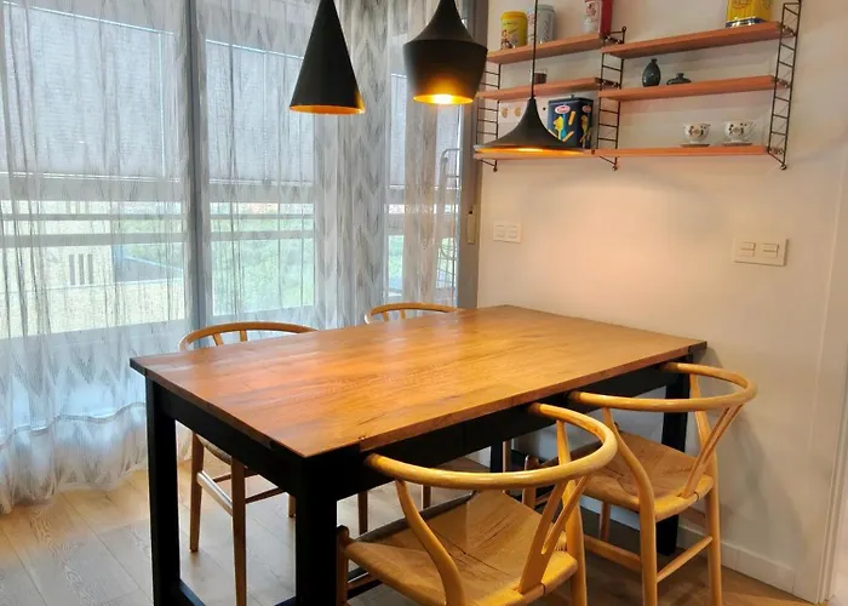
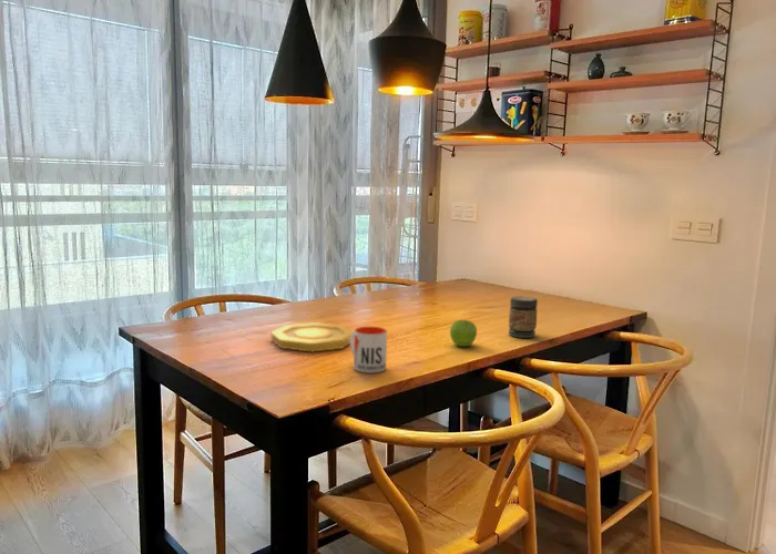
+ jar (522, 316)
+ mug (365, 347)
+ bowl (313, 336)
+ fruit (463, 331)
